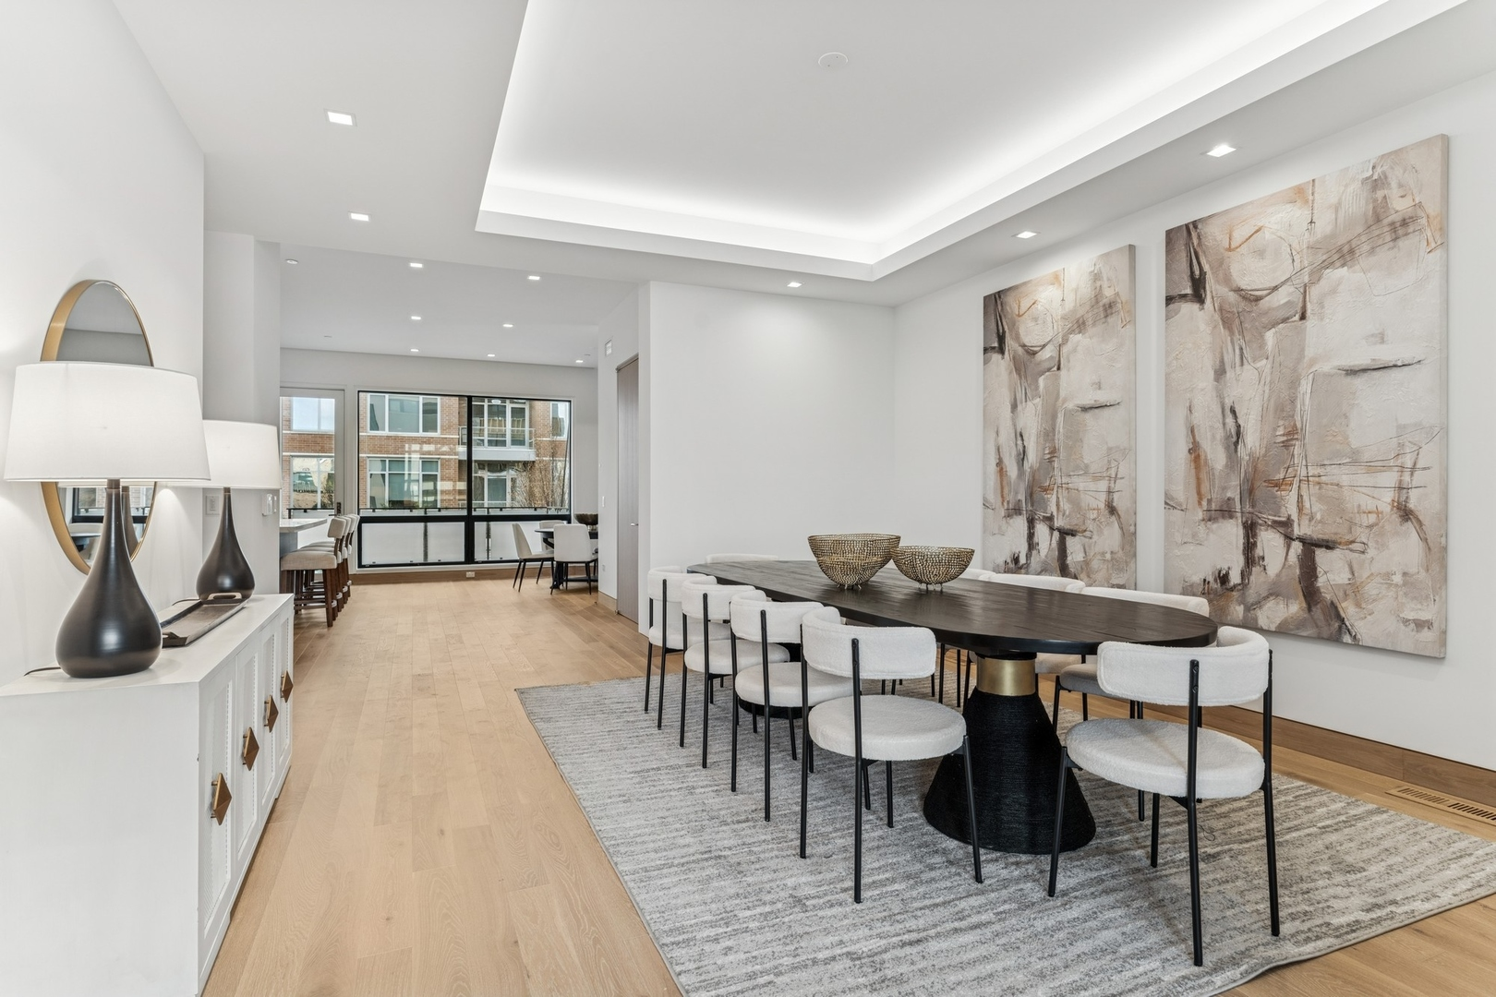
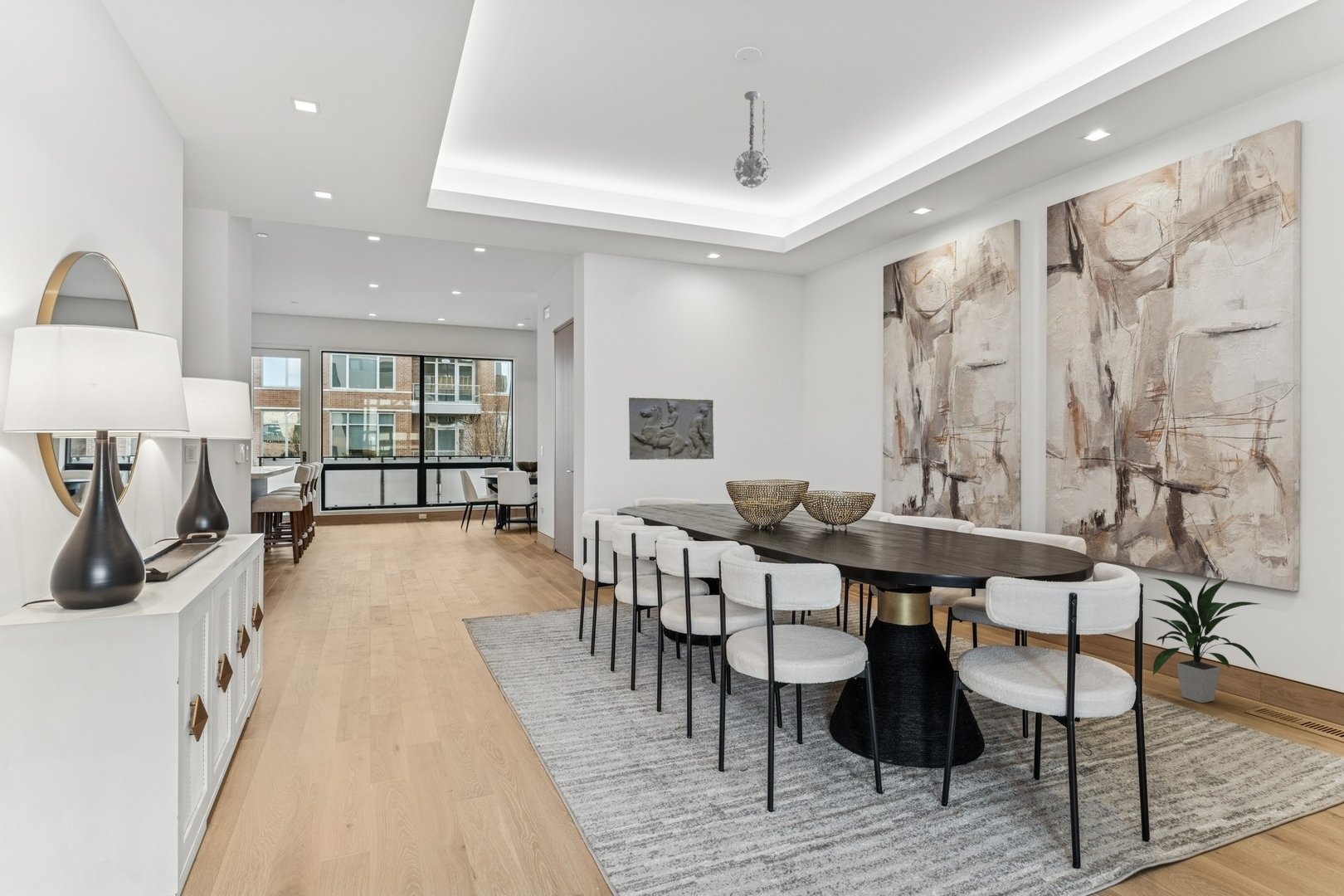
+ chandelier (752, 140)
+ relief sculpture (673, 429)
+ indoor plant (1193, 635)
